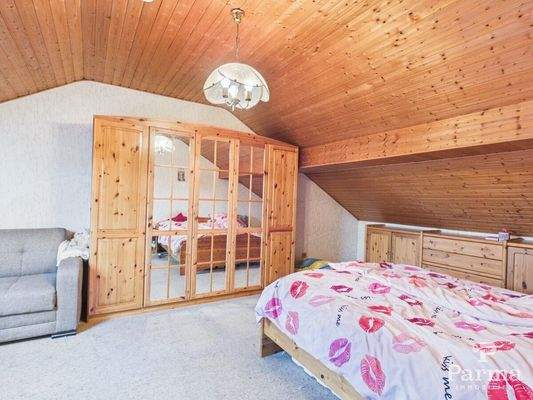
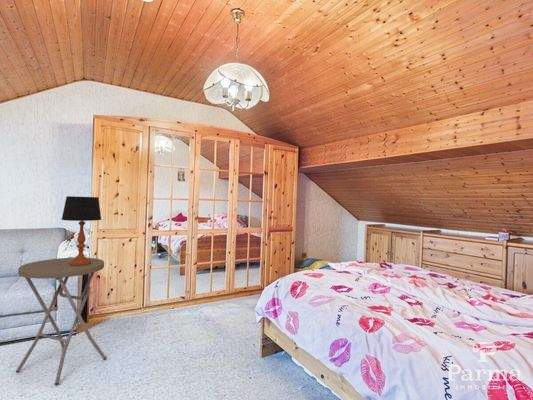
+ side table (54, 321)
+ table lamp (81, 230)
